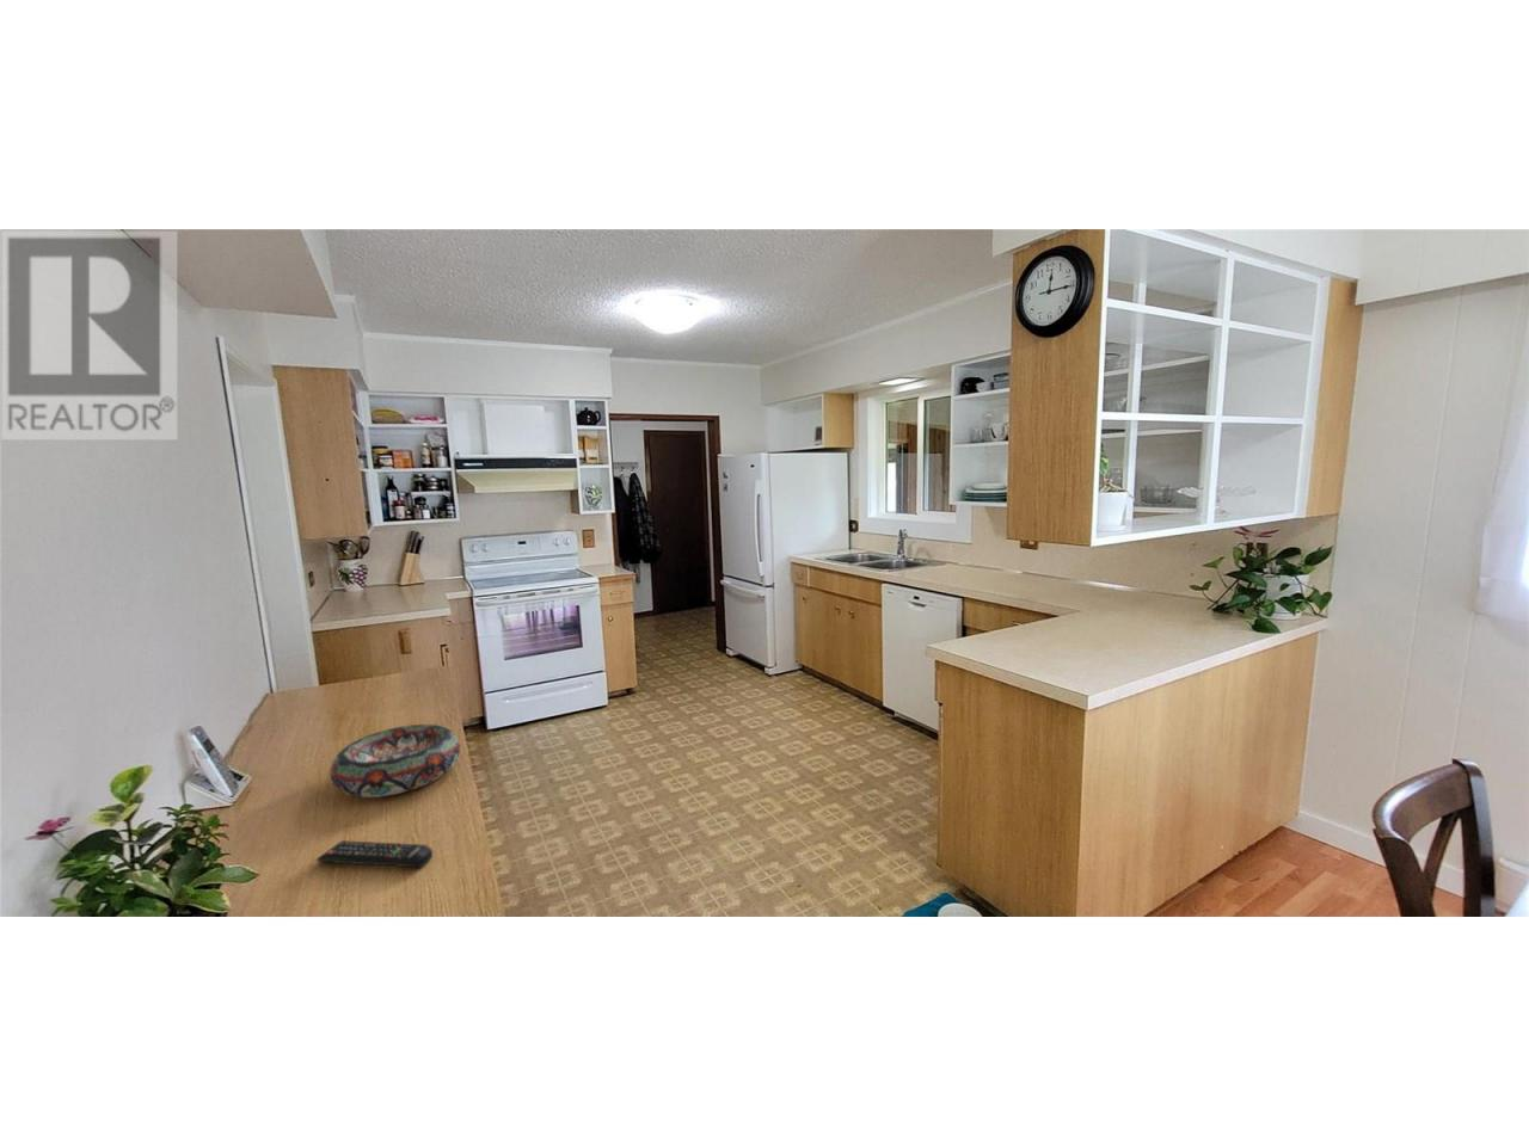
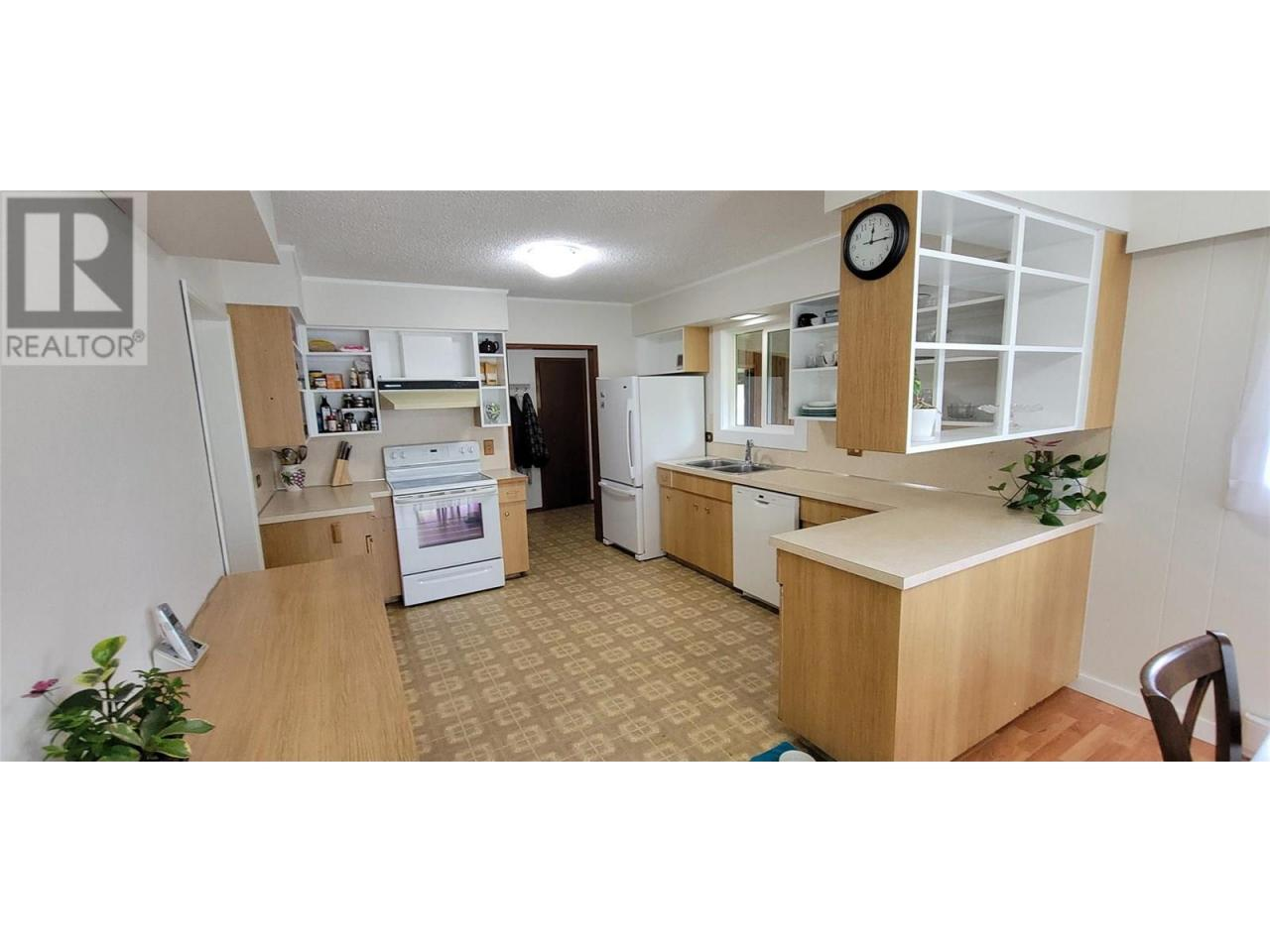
- decorative bowl (397, 760)
- remote control (374, 855)
